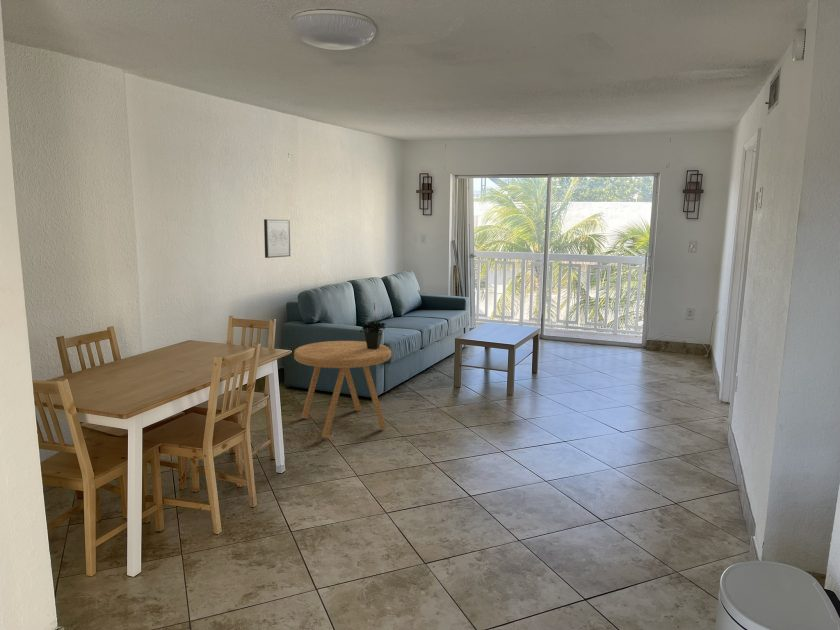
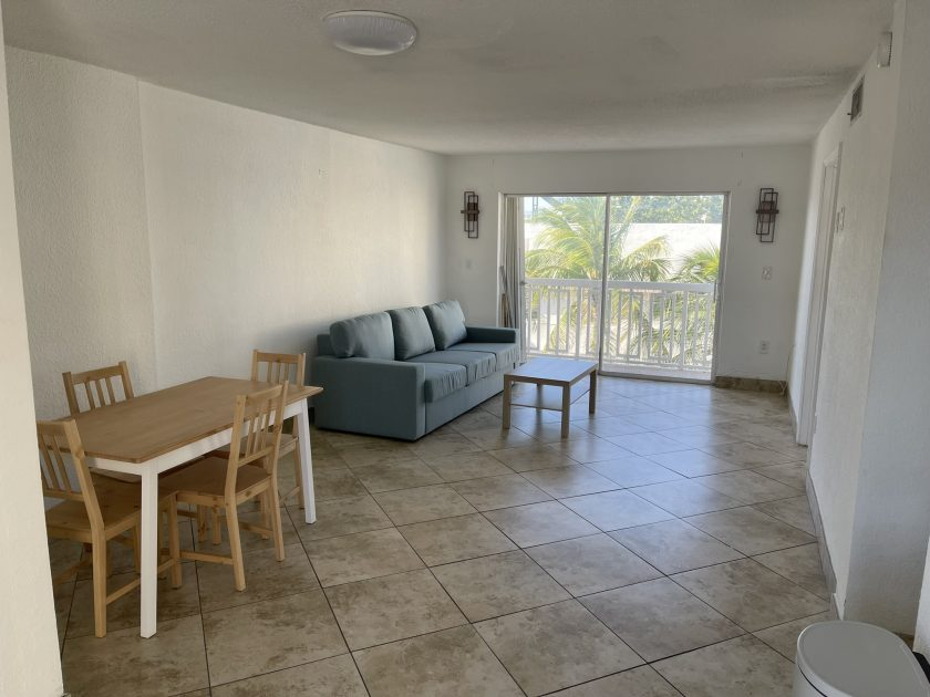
- side table (341, 386)
- potted plant (372, 323)
- wall art (277, 238)
